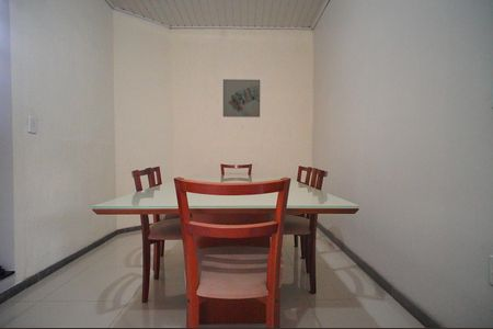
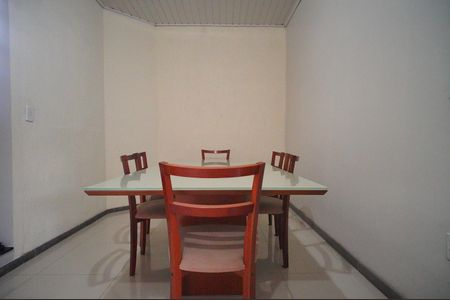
- wall art (241, 98)
